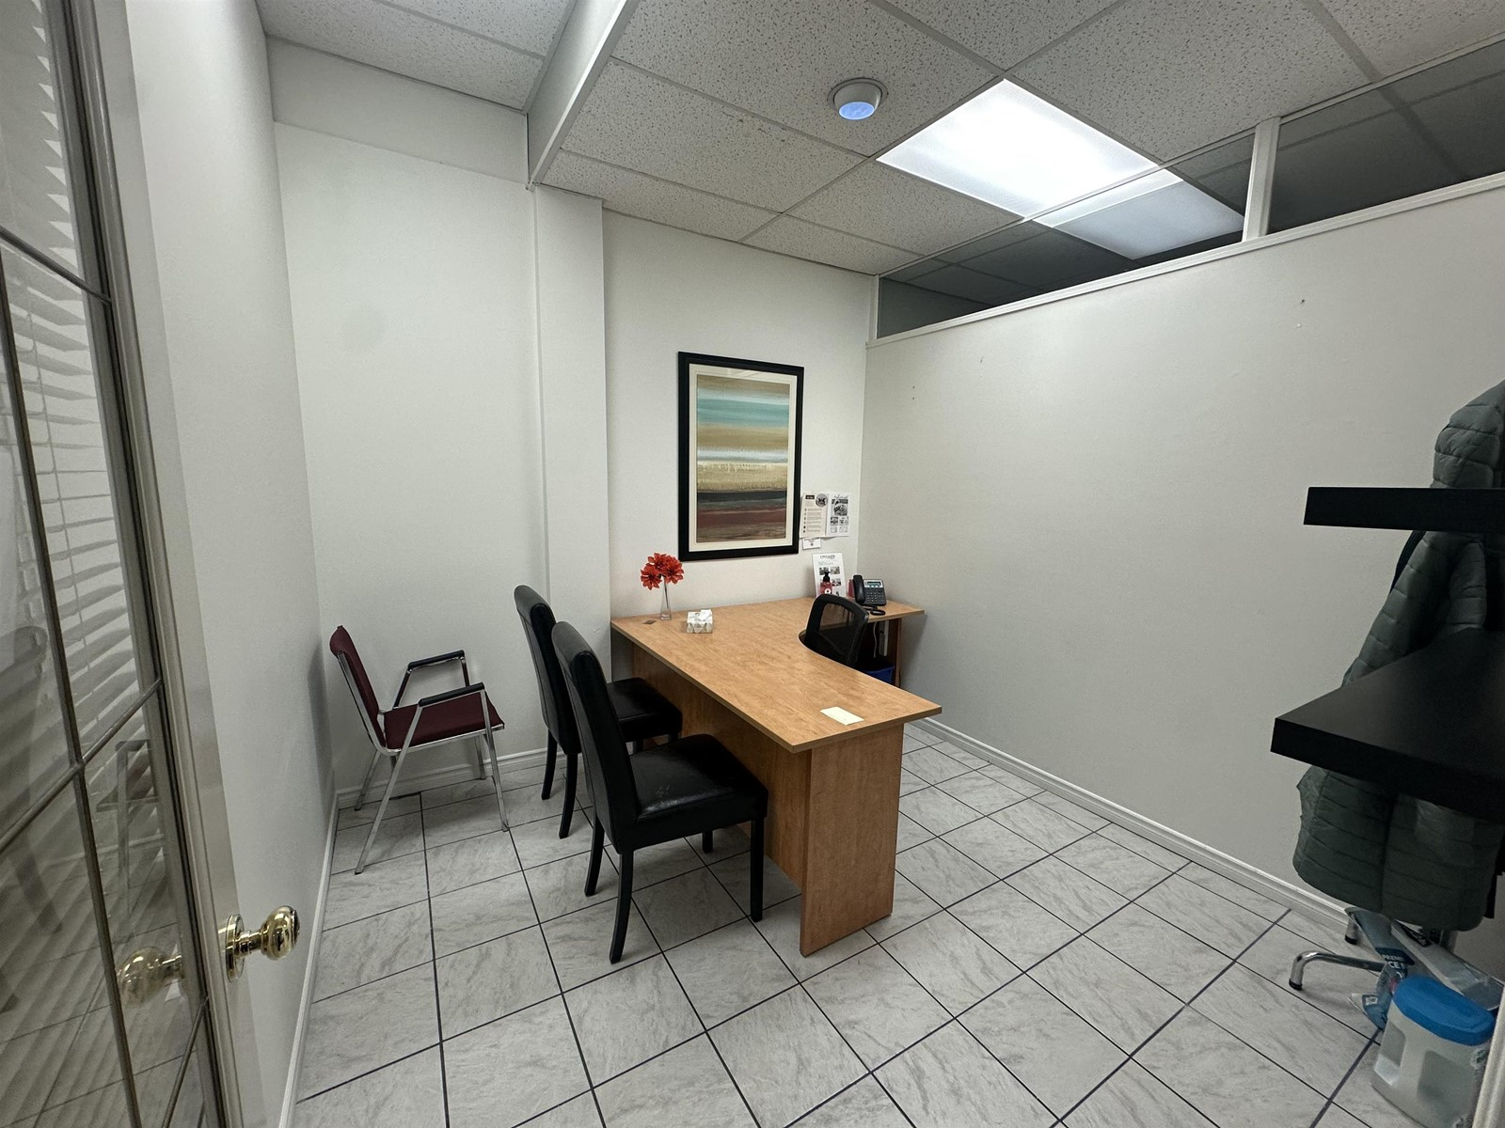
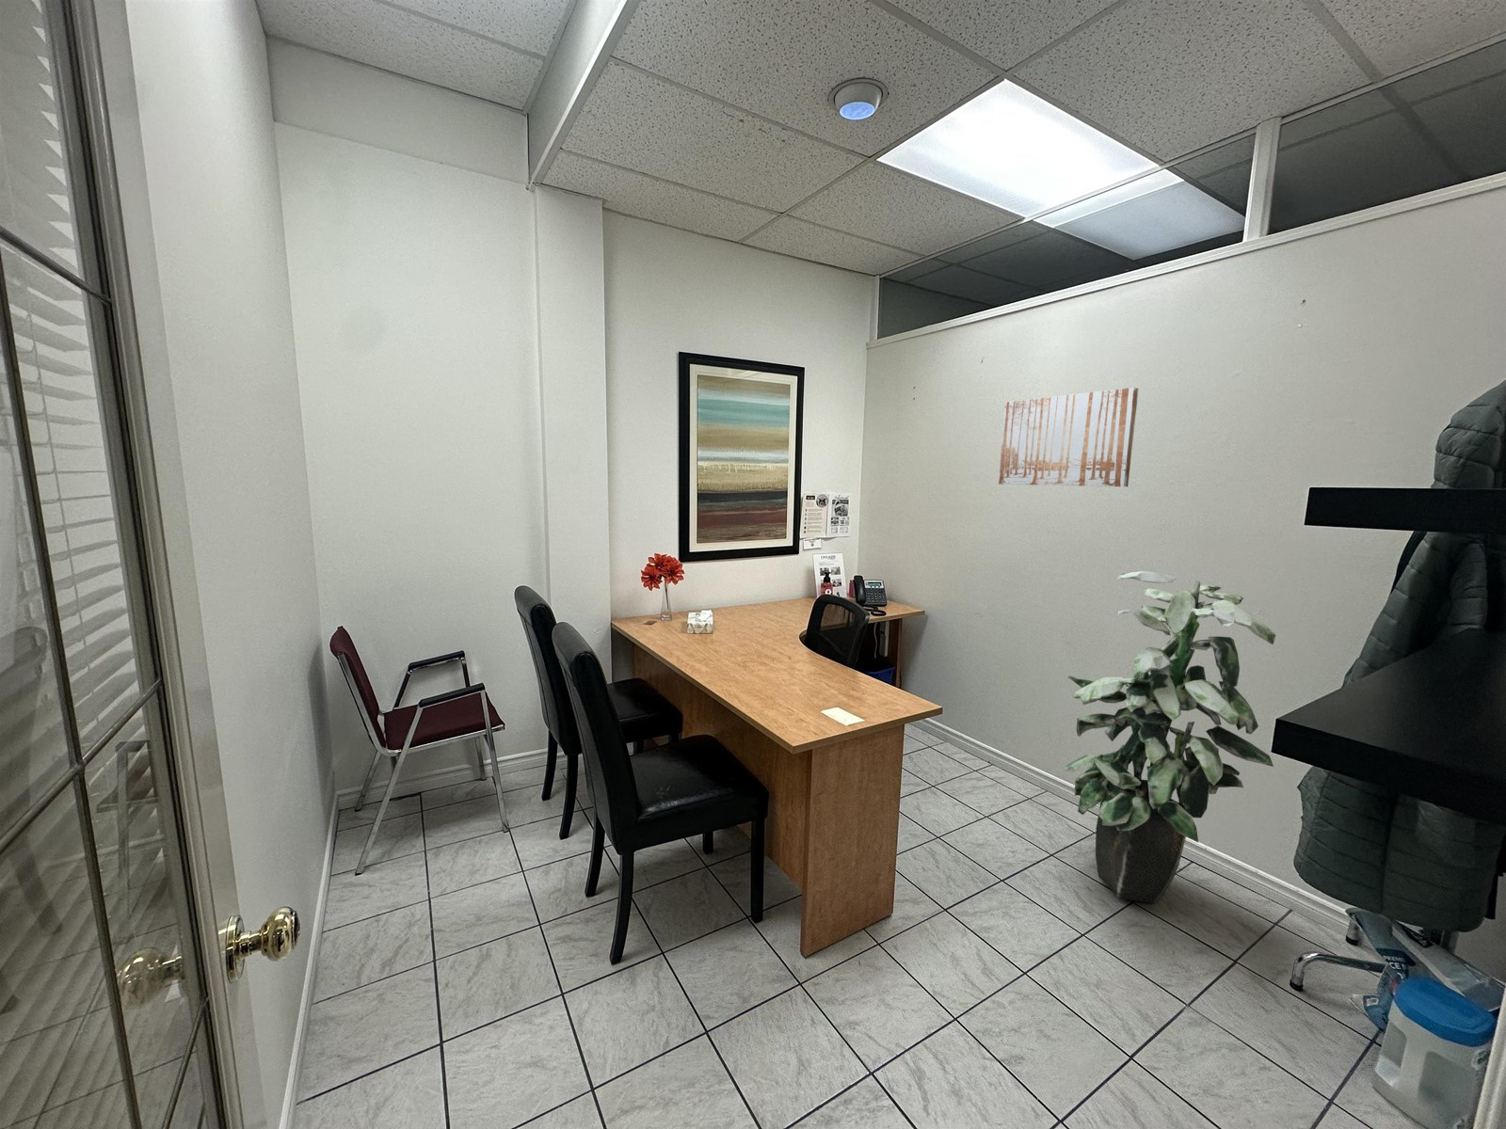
+ wall art (1061, 440)
+ indoor plant (1151, 734)
